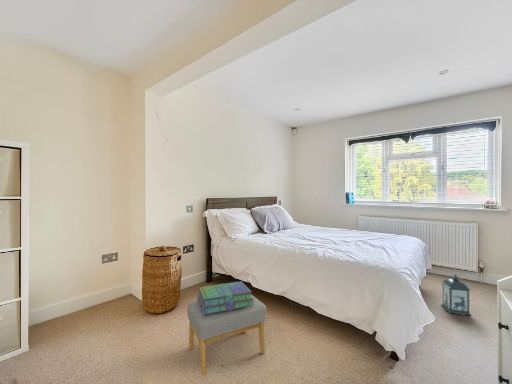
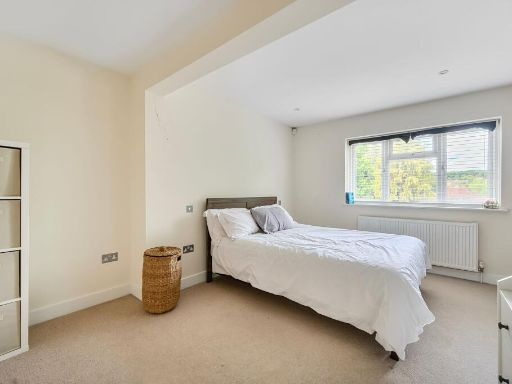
- lantern (455, 292)
- stack of books (224, 296)
- footstool (226, 326)
